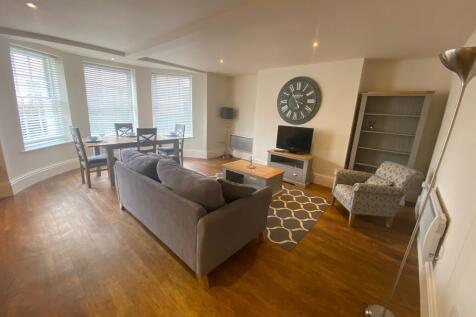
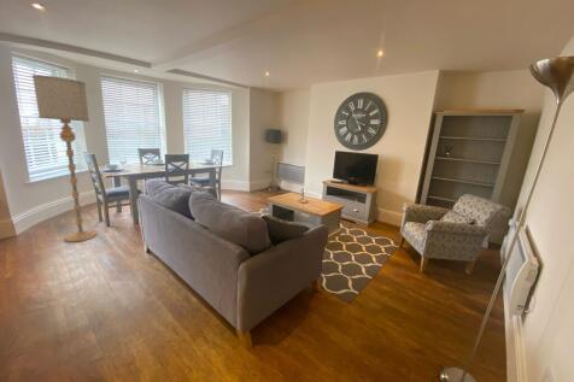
+ floor lamp (71, 164)
